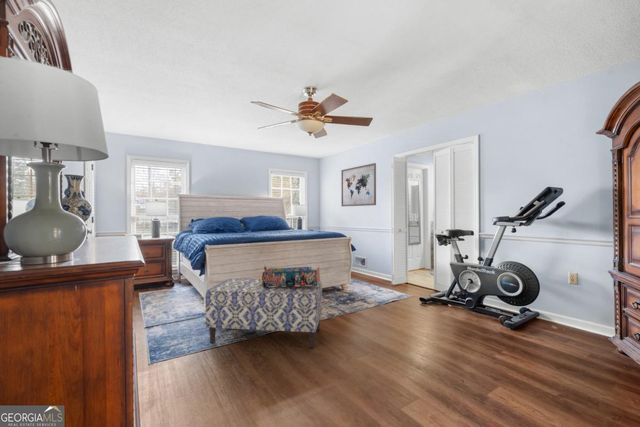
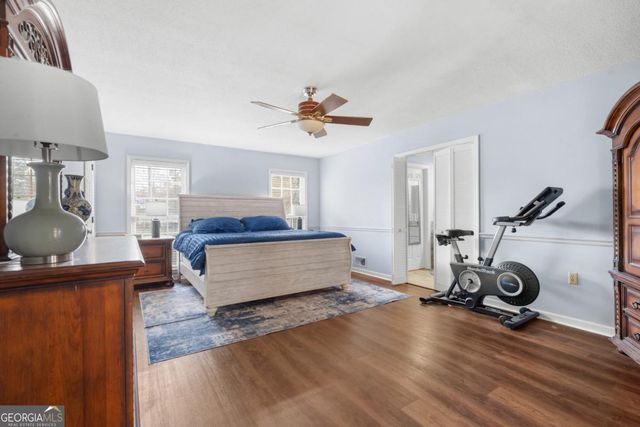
- decorative box (290, 276)
- bench (267, 310)
- wall art (357, 186)
